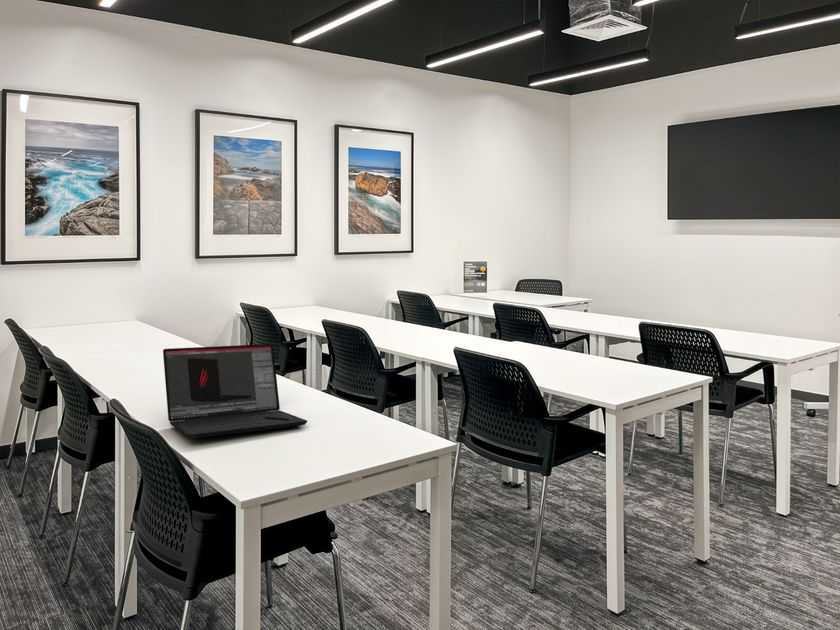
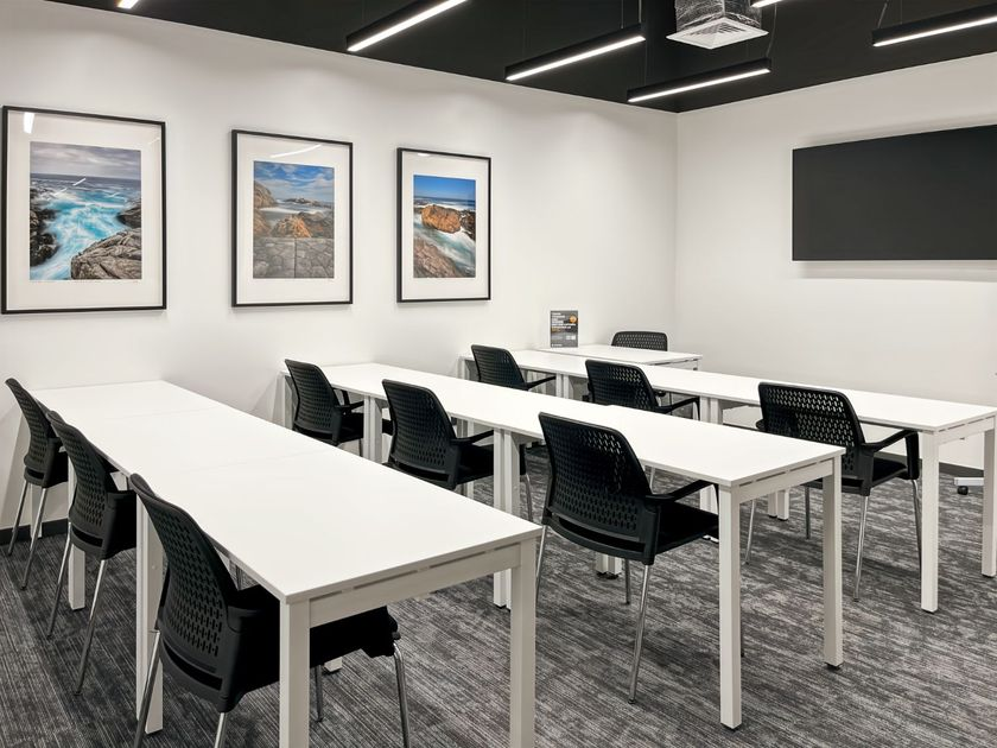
- laptop (235, 387)
